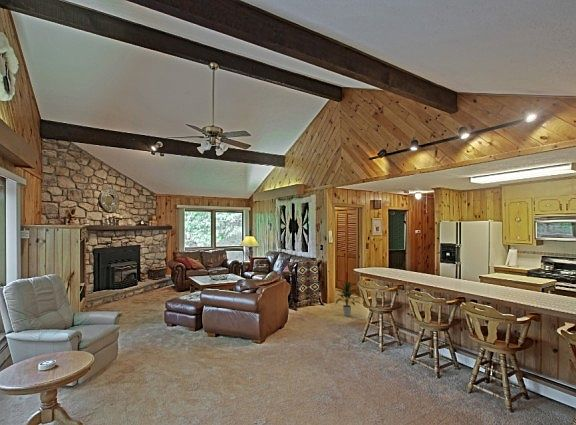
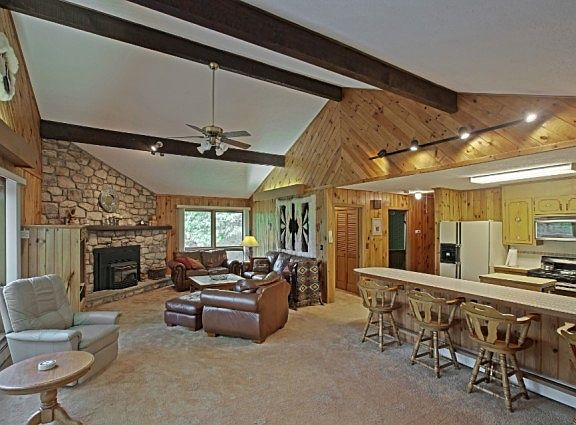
- indoor plant (347, 297)
